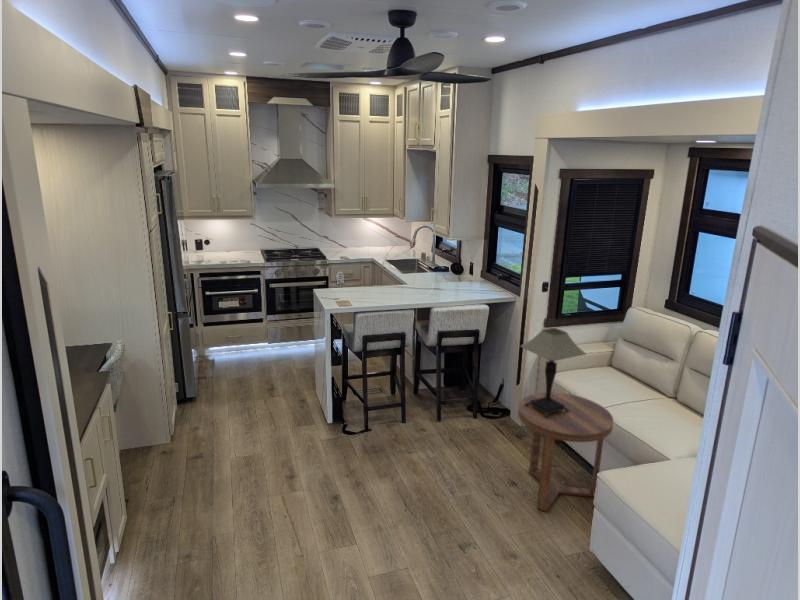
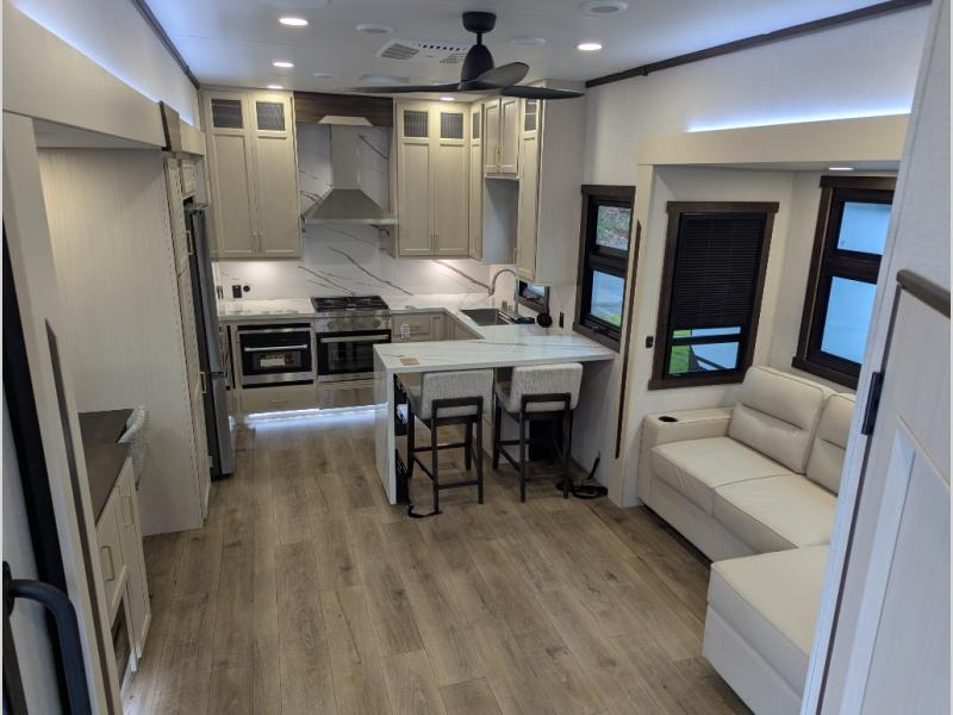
- table lamp (550, 370)
- side table (553, 451)
